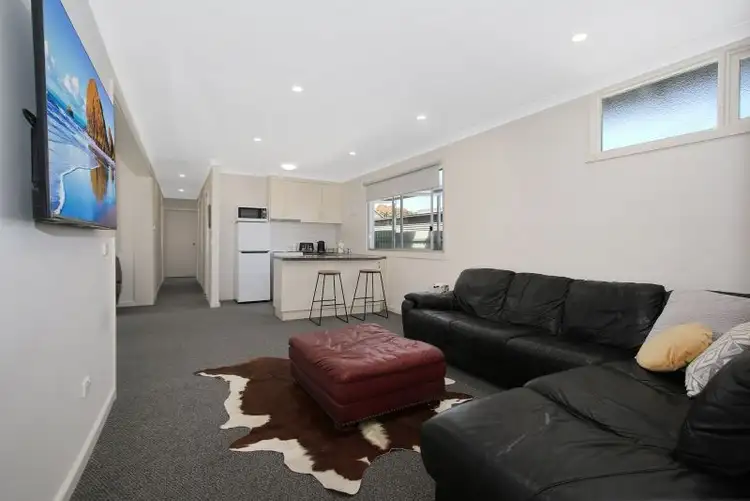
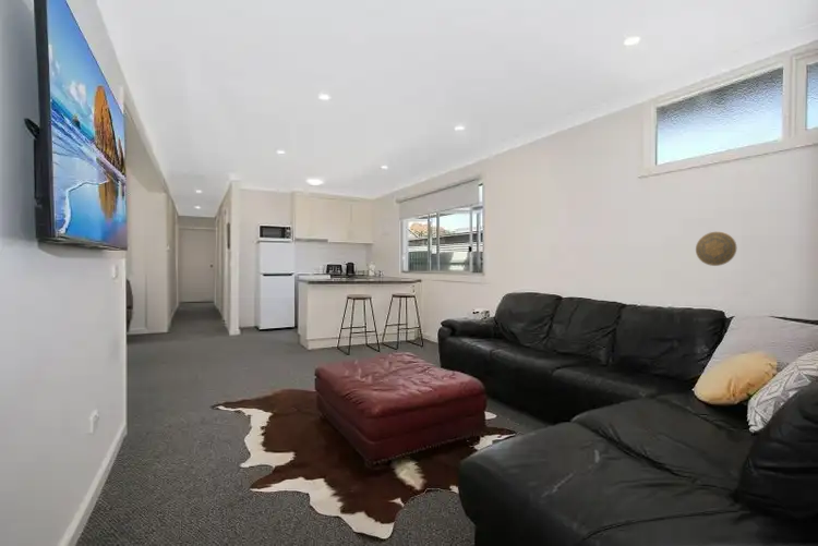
+ decorative plate (714, 248)
